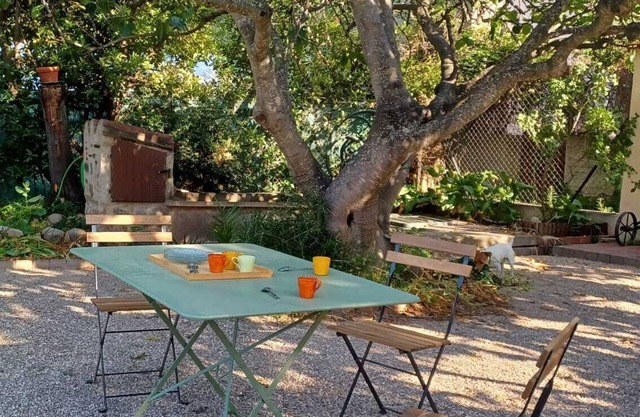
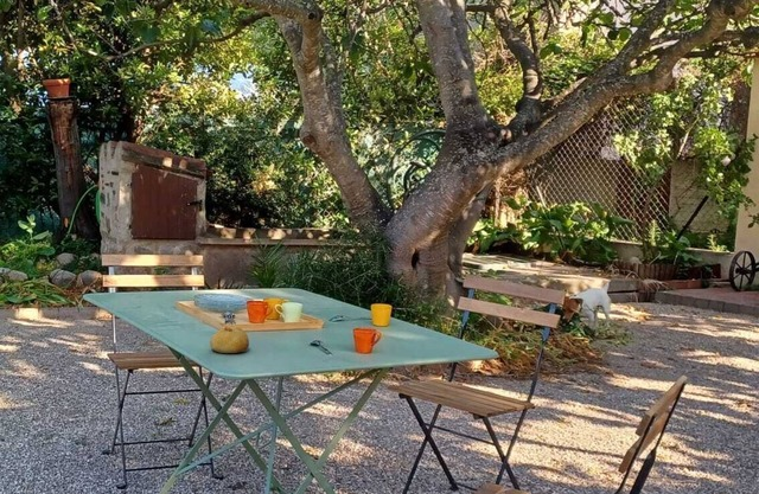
+ bread roll (229, 338)
